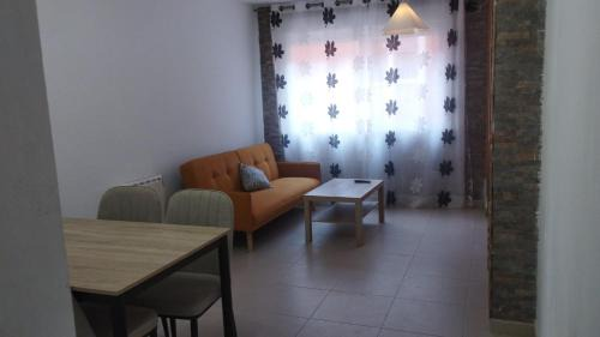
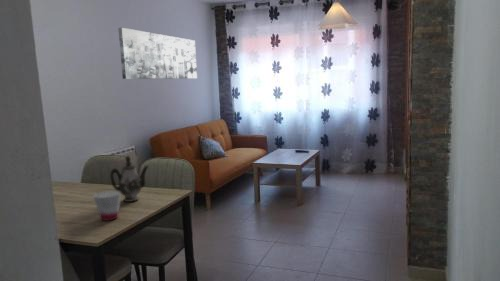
+ teapot (130, 177)
+ cup (108, 206)
+ wall art (163, 57)
